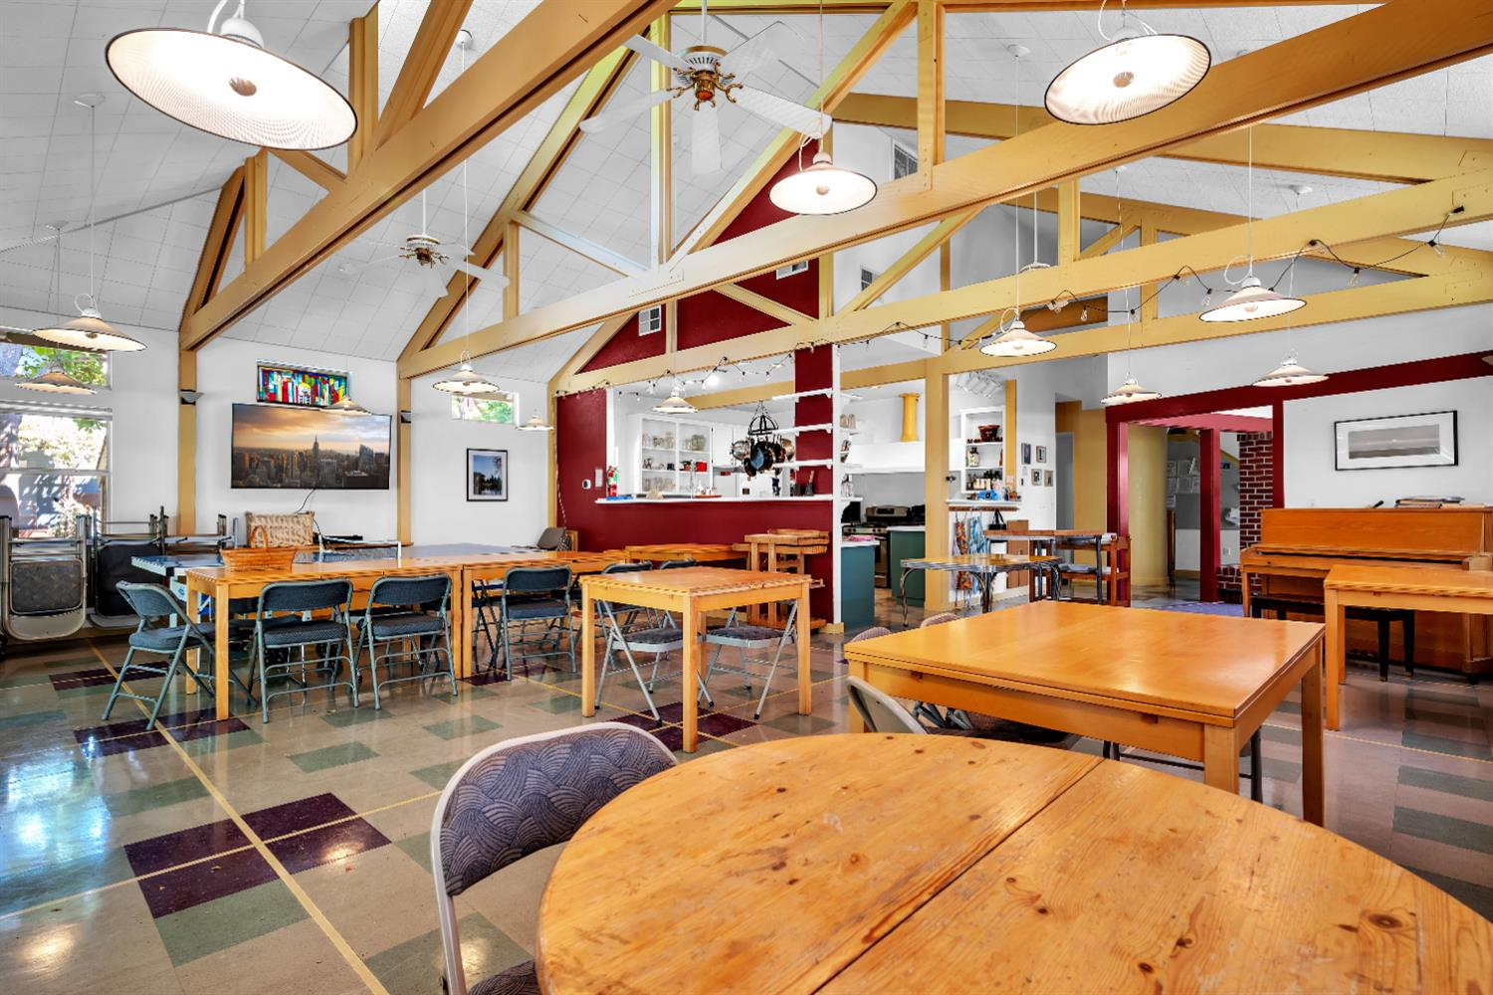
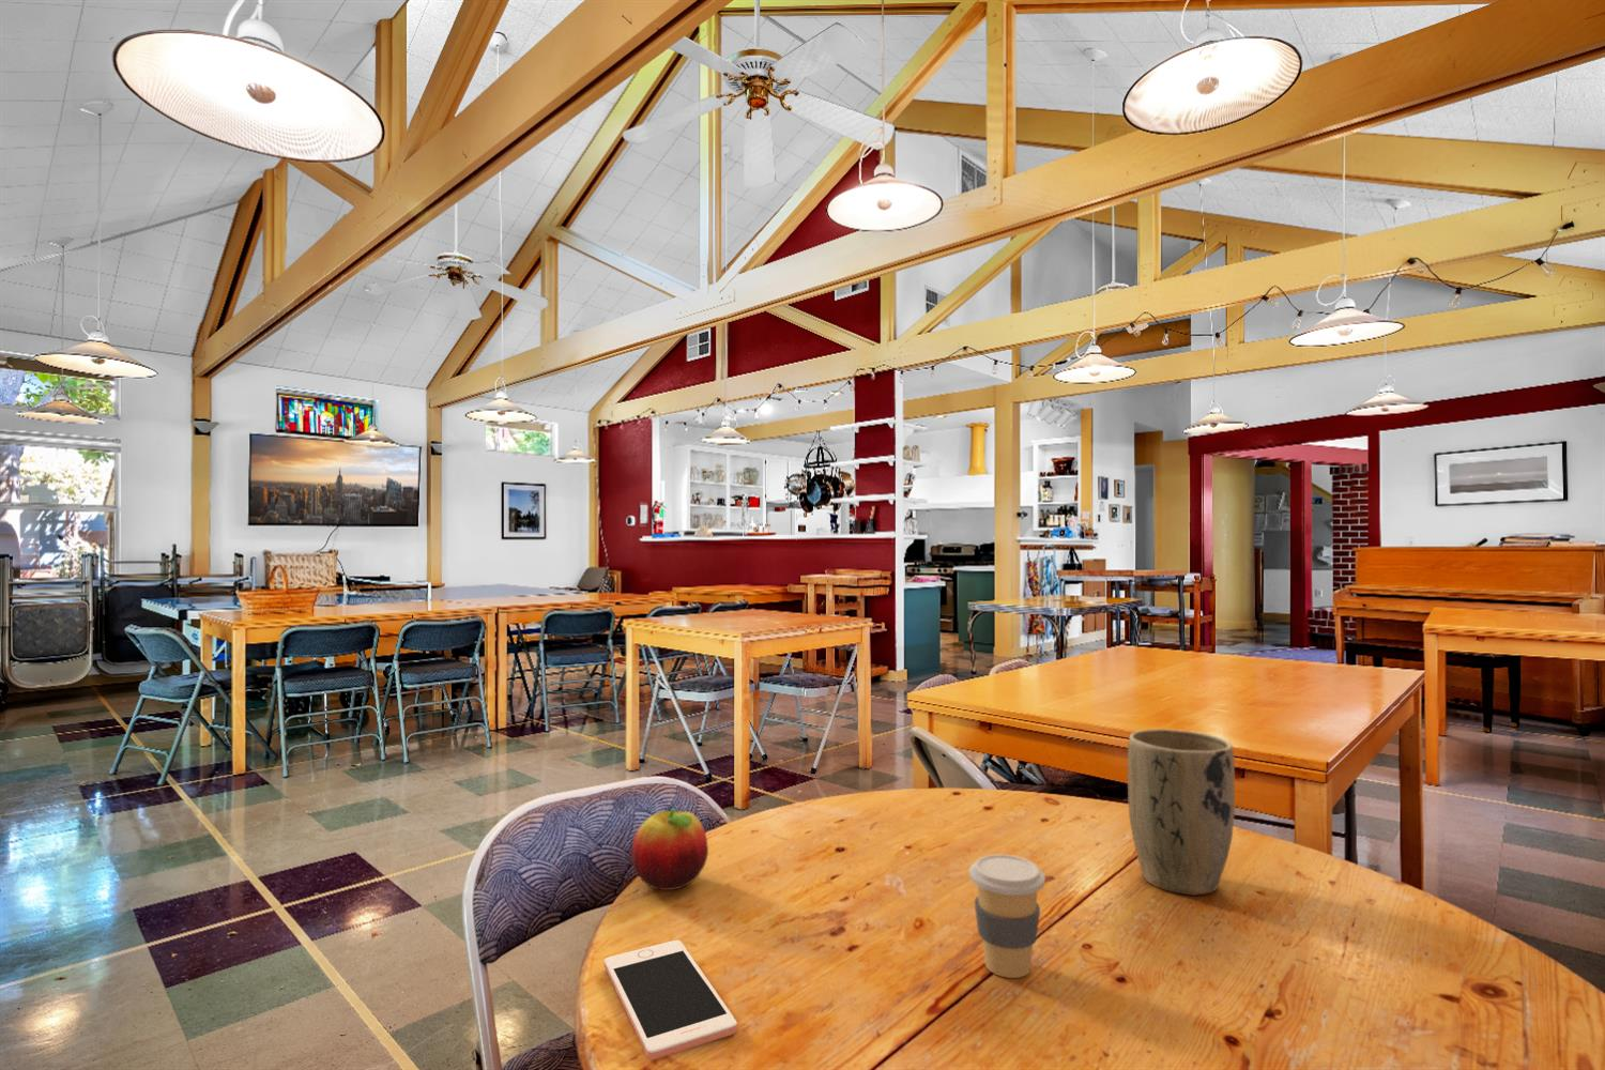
+ fruit (670, 845)
+ plant pot (1179, 810)
+ coffee cup (1007, 916)
+ cell phone (665, 992)
